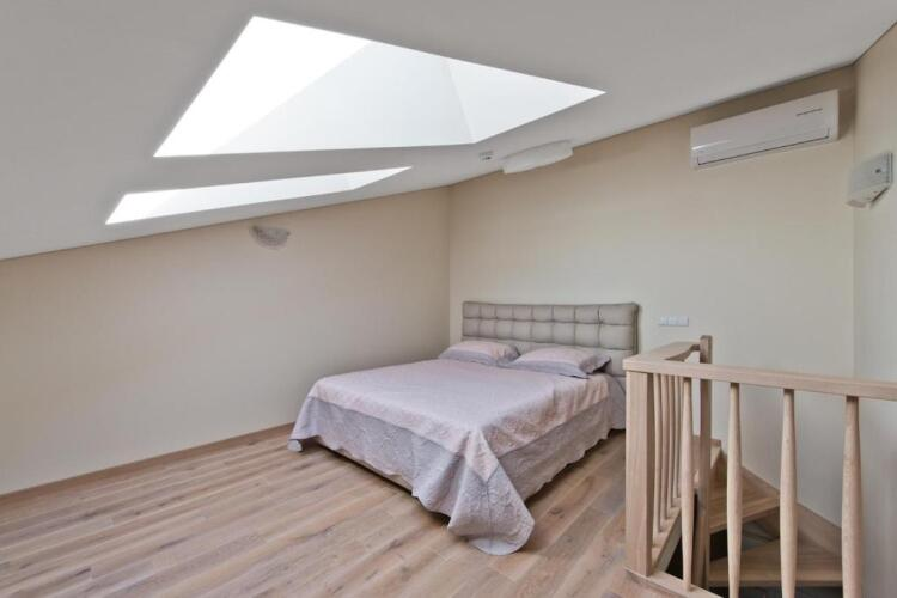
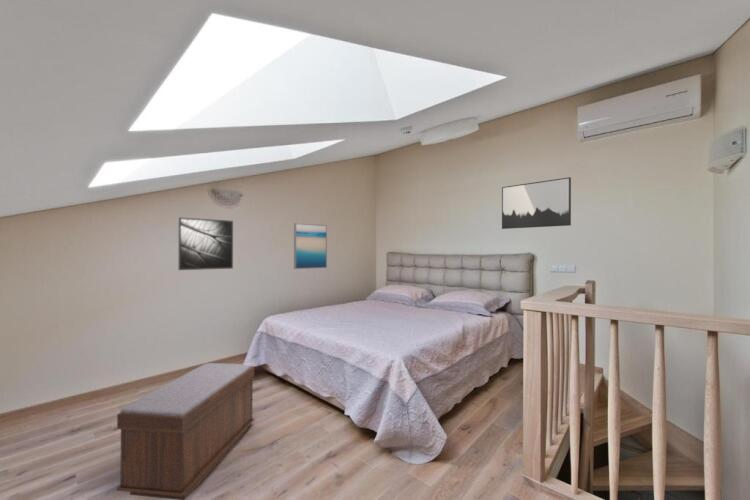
+ wall art (311, 246)
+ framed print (207, 244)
+ wall art (533, 204)
+ bench (196, 419)
